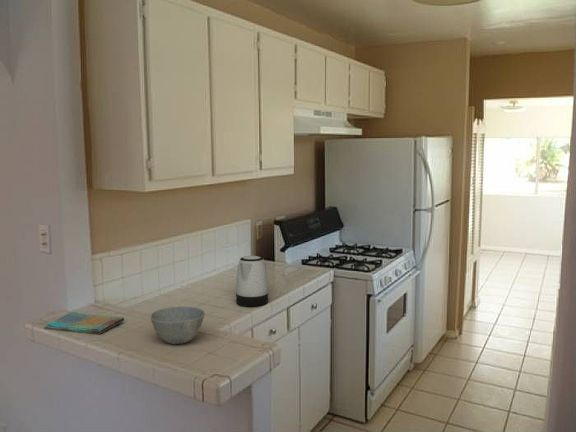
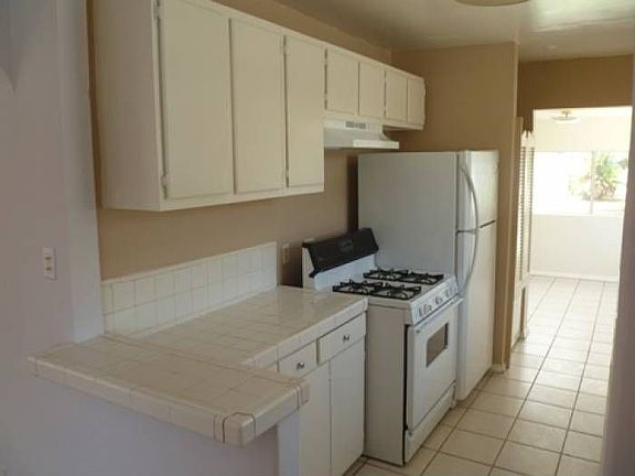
- kettle (254, 278)
- bowl (178, 327)
- dish towel (85, 322)
